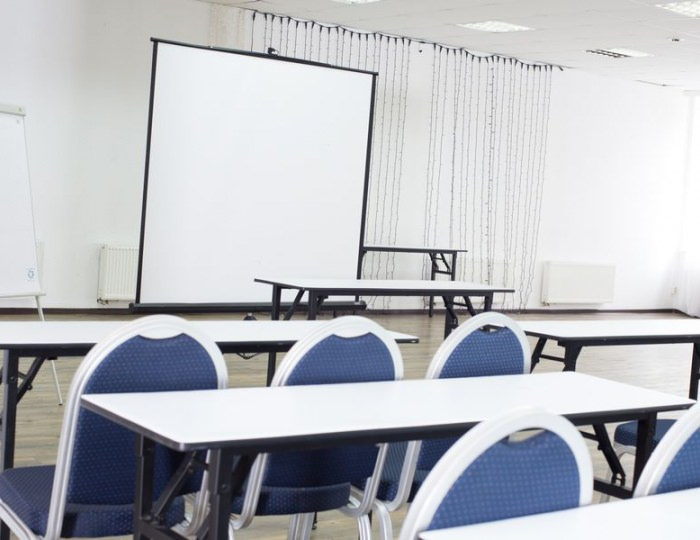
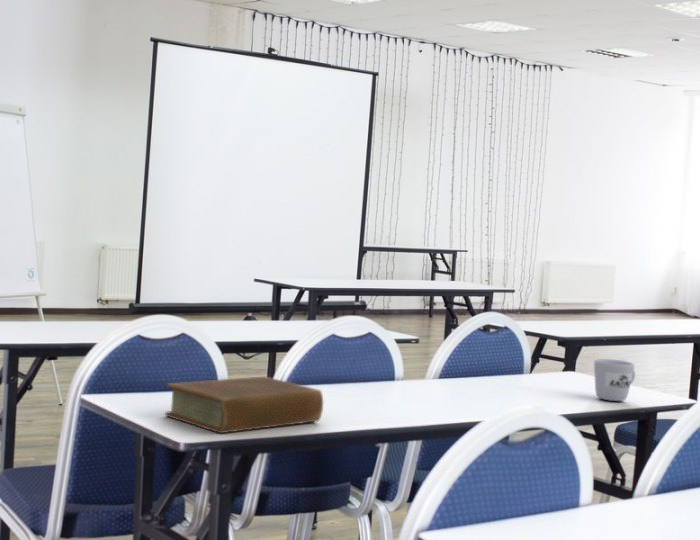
+ book (245, 403)
+ coffee cup (617, 380)
